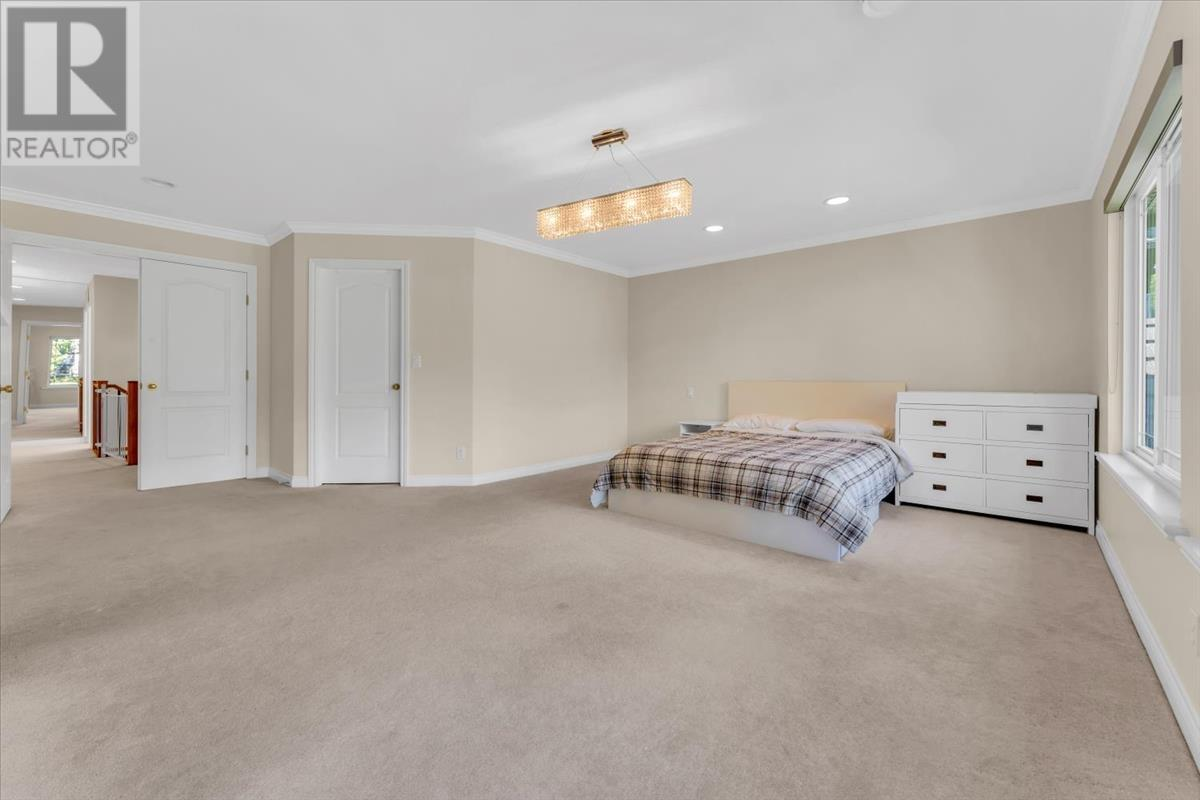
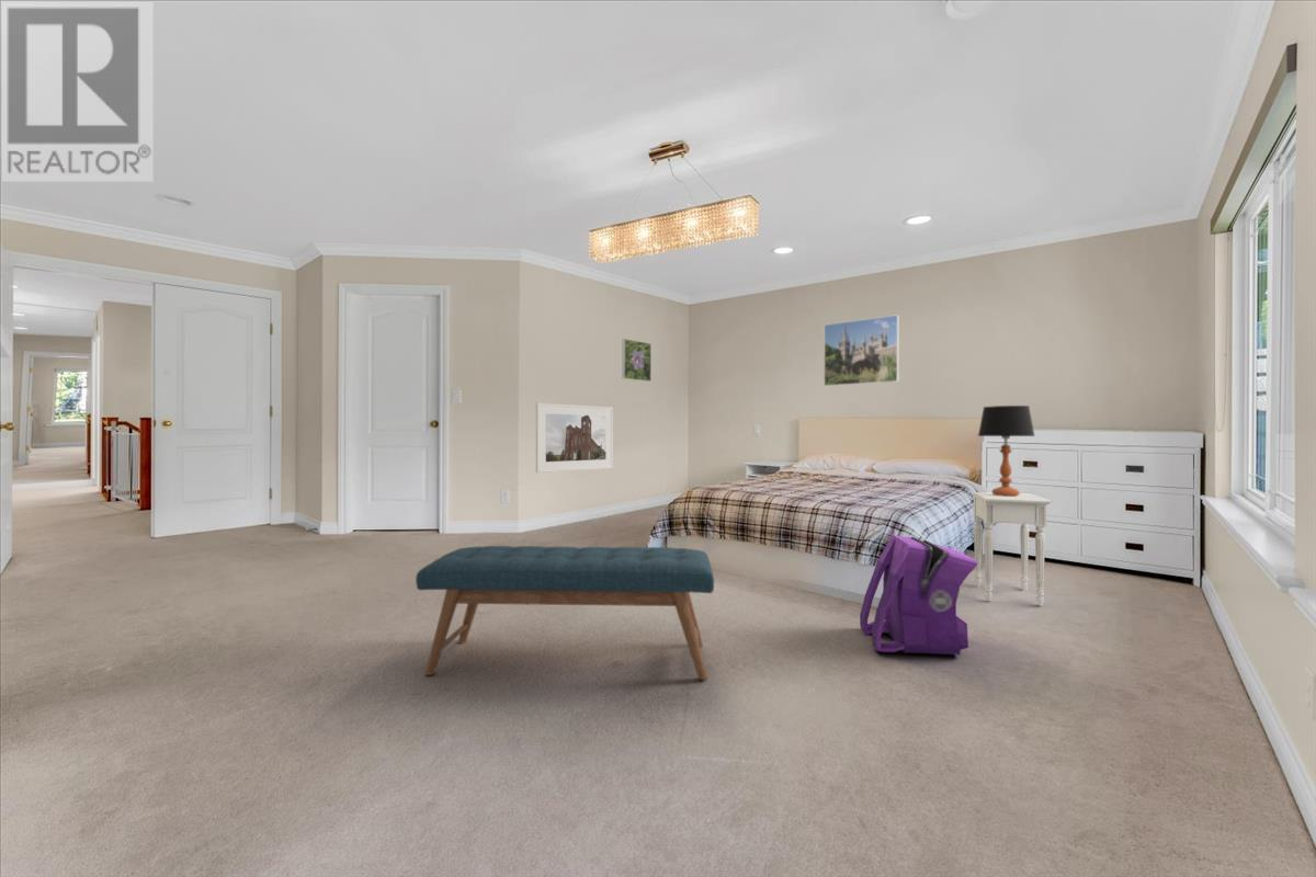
+ nightstand (1021, 546)
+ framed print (577, 437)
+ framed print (636, 360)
+ bench (572, 604)
+ table lamp (1006, 451)
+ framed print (860, 352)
+ backpack (917, 591)
